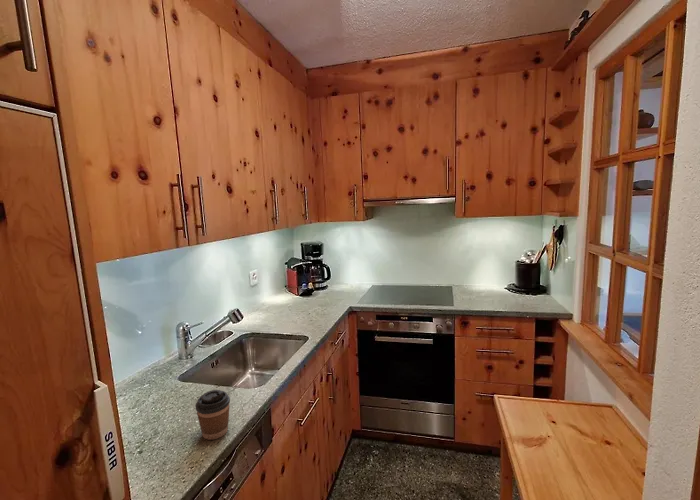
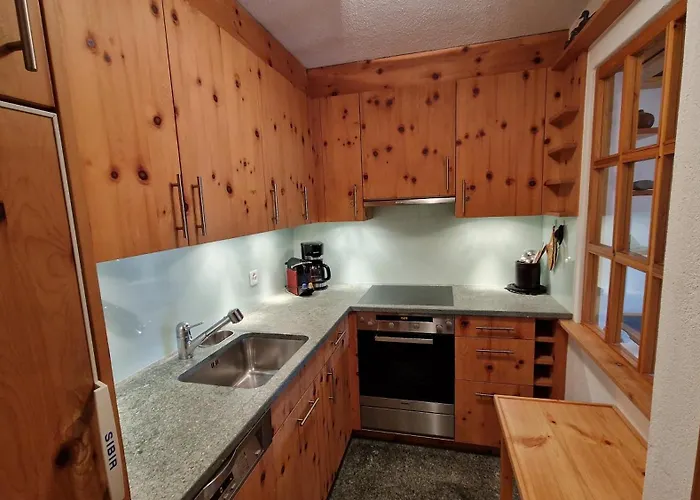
- coffee cup (213, 412)
